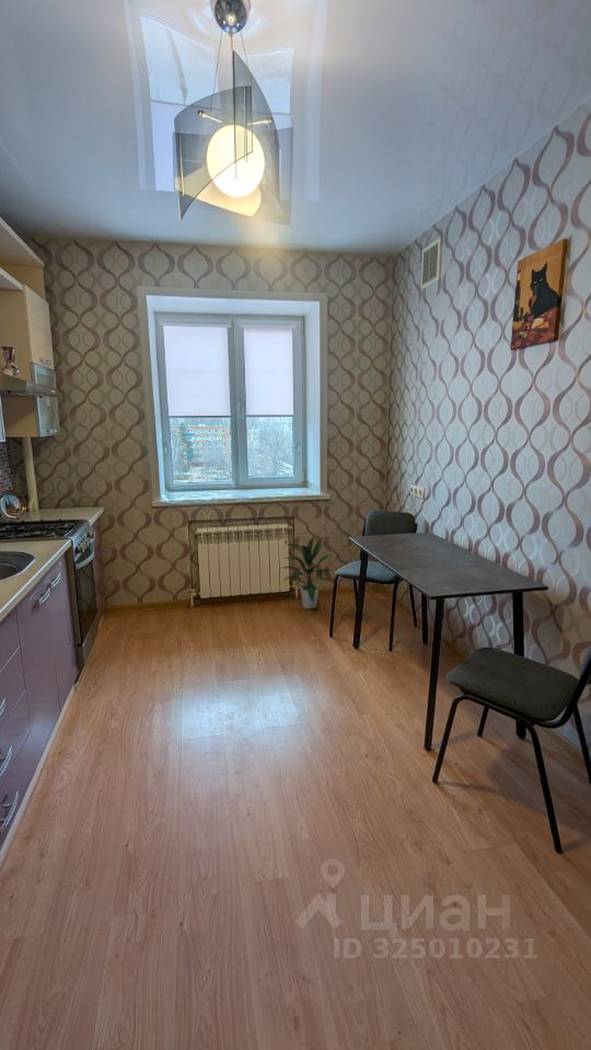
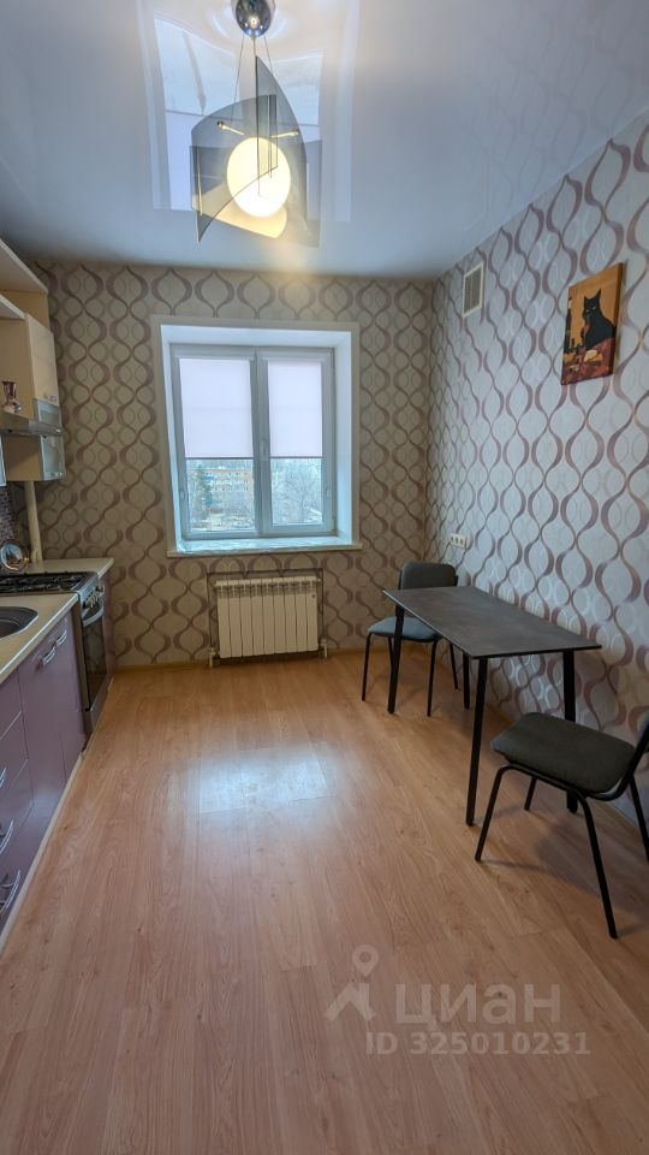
- indoor plant (308, 571)
